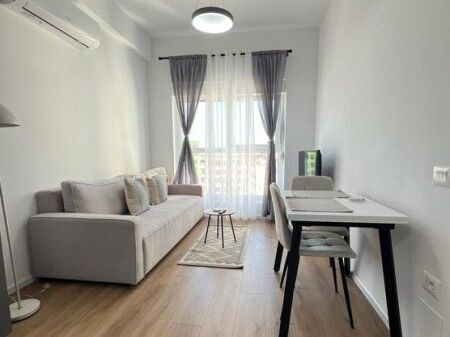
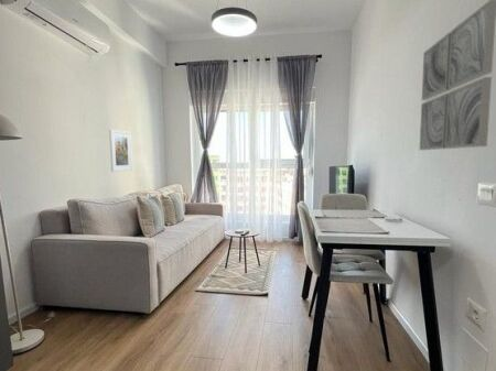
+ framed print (121, 151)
+ wall art (450, 91)
